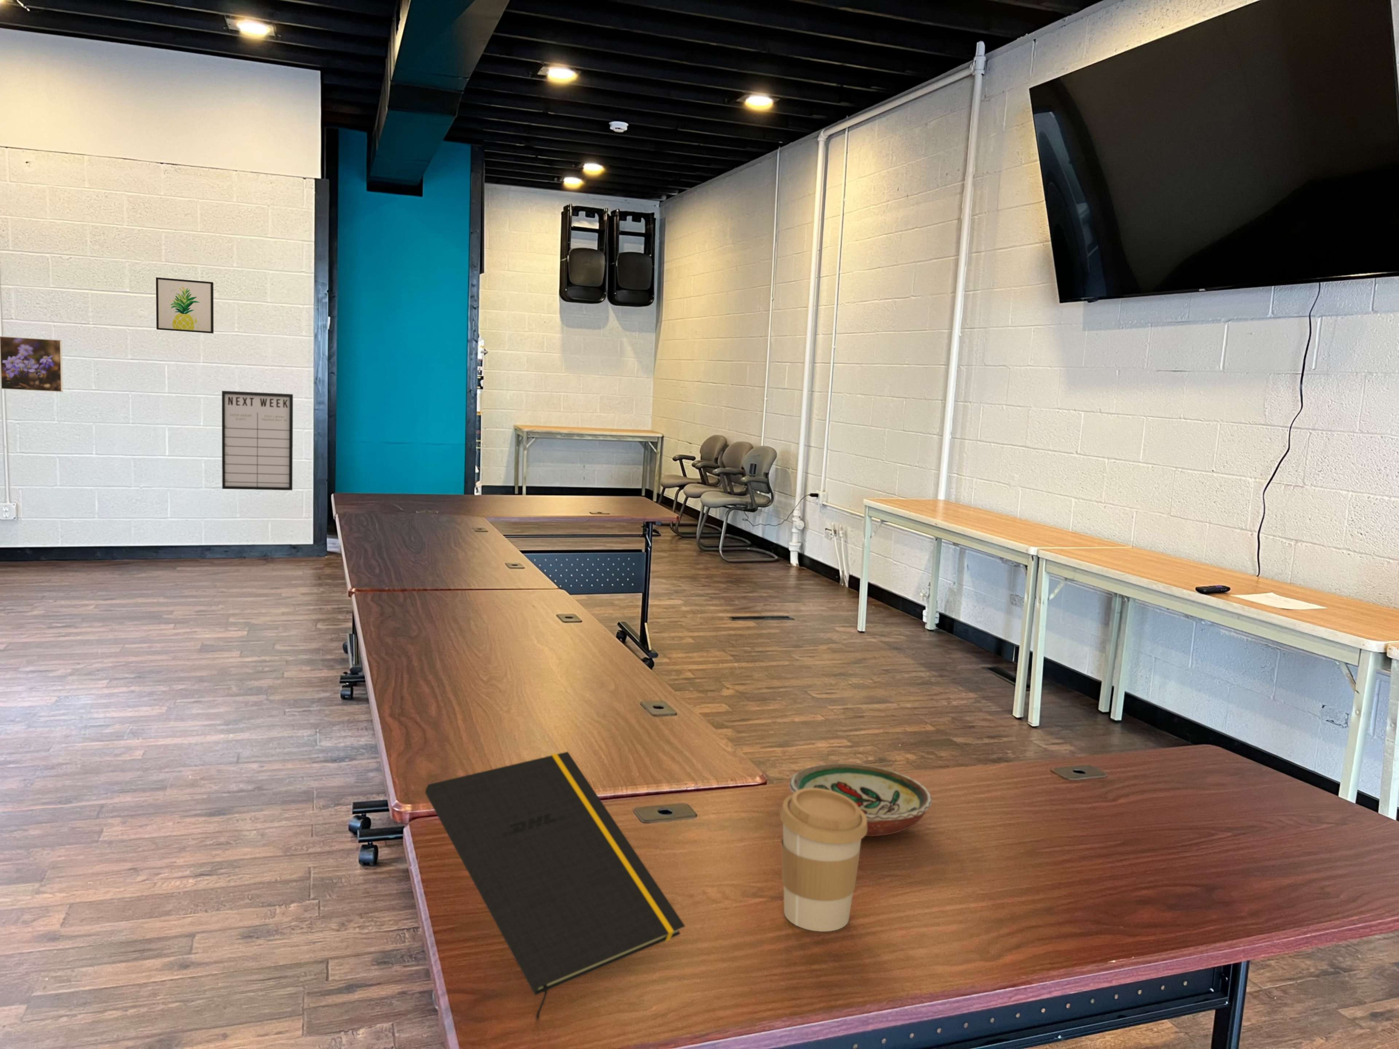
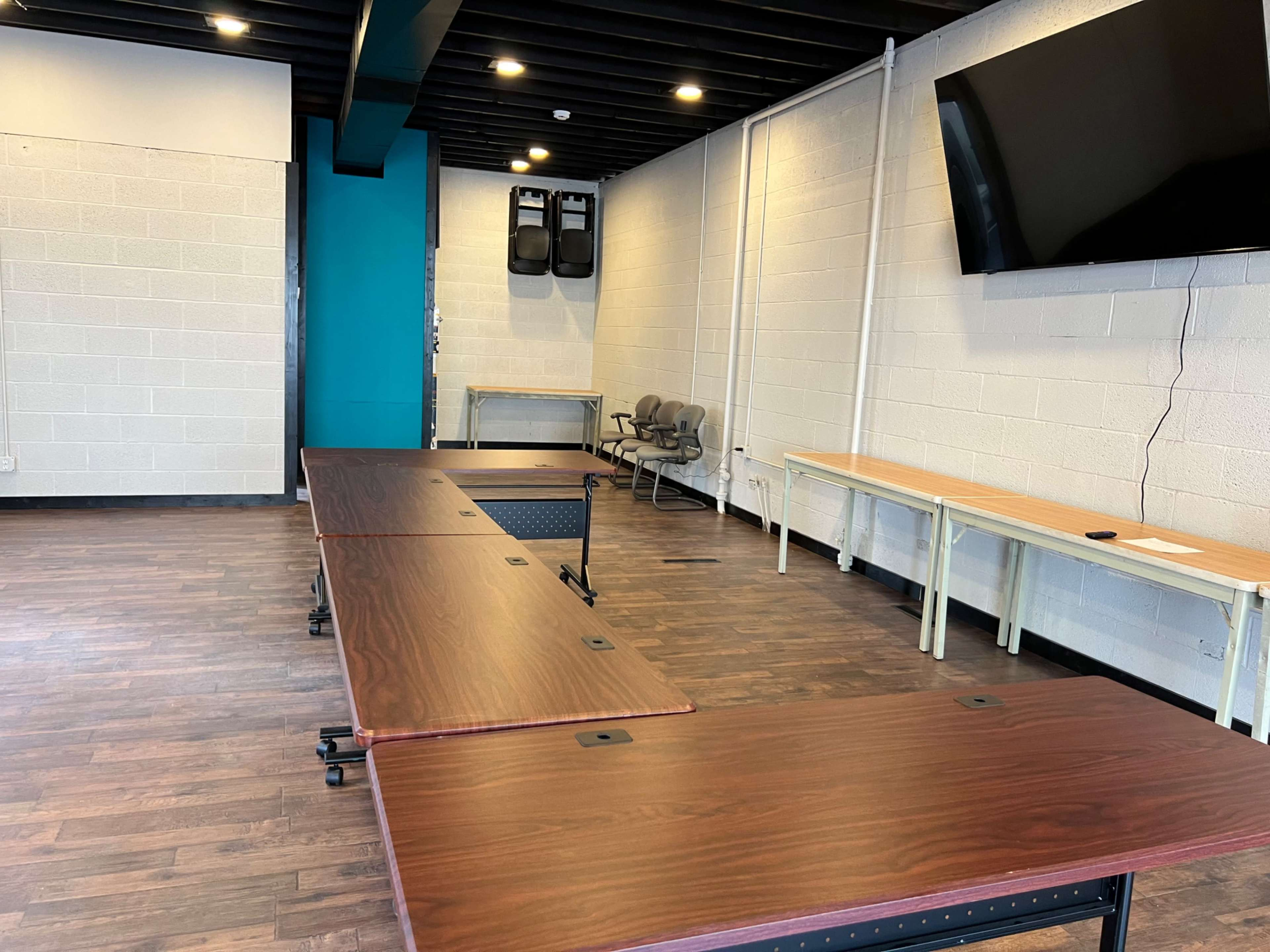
- writing board (258, 441)
- decorative bowl (859, 805)
- coffee cup (821, 857)
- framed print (31, 365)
- notepad (552, 874)
- wall art (185, 305)
